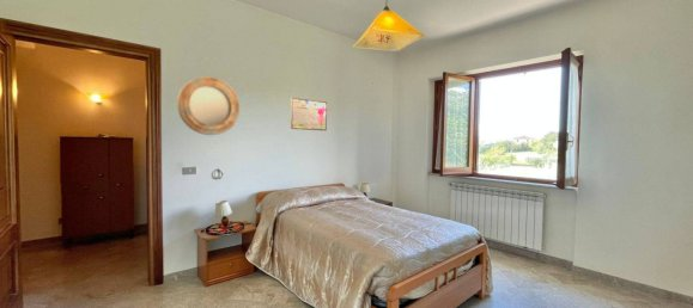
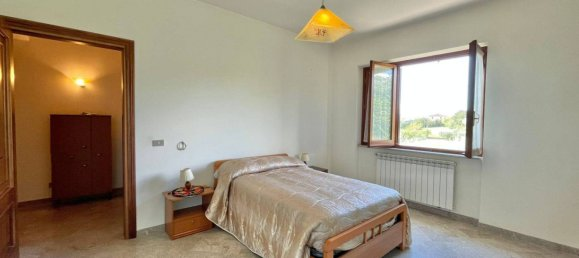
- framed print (309, 115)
- home mirror (209, 105)
